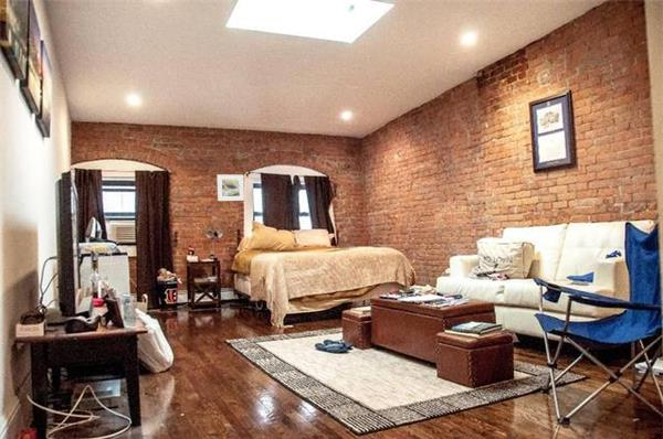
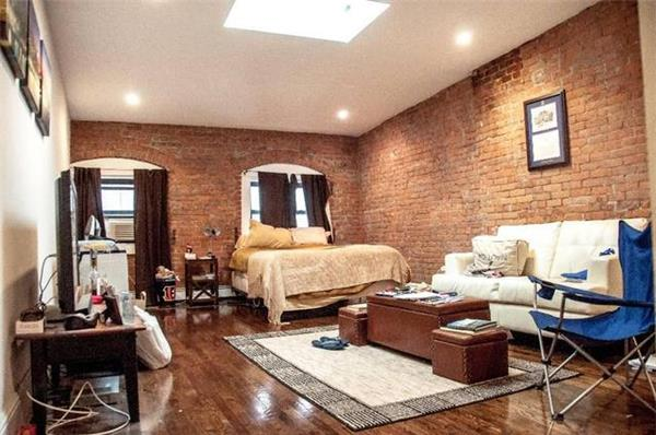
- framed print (230, 188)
